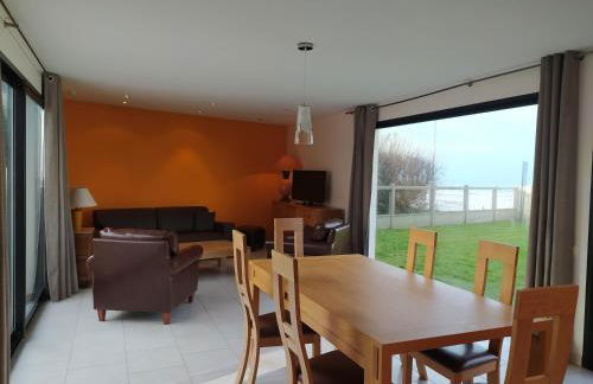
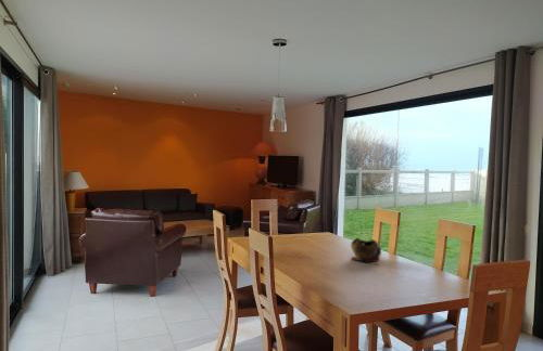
+ decorative bowl (365, 248)
